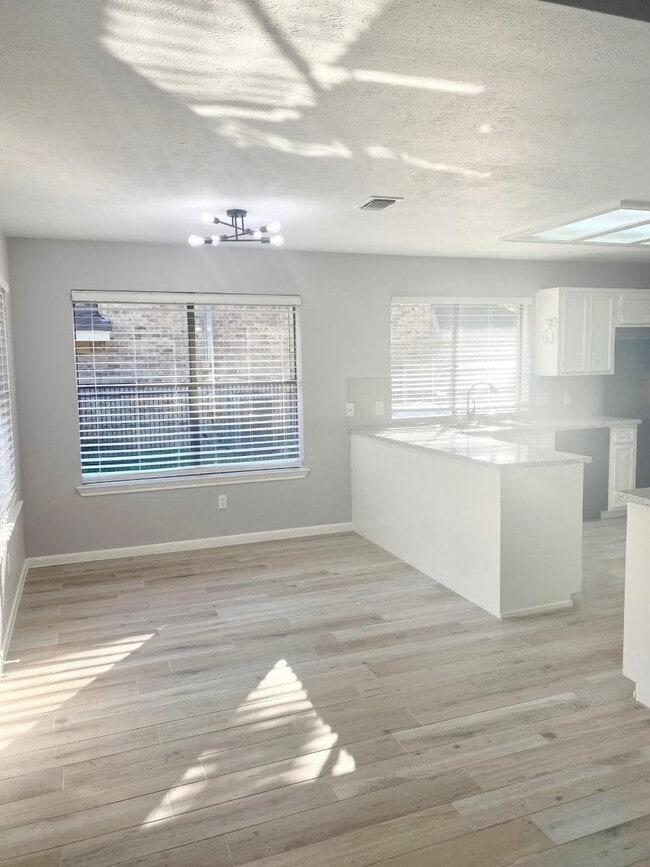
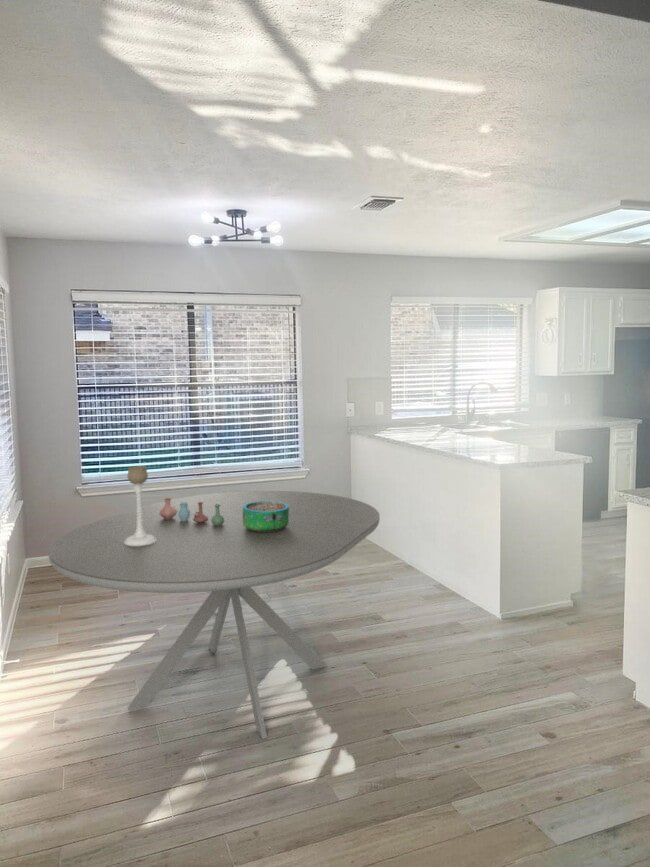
+ decorative bowl (265, 515)
+ vase (189, 511)
+ dining table (233, 606)
+ candle holder (138, 504)
